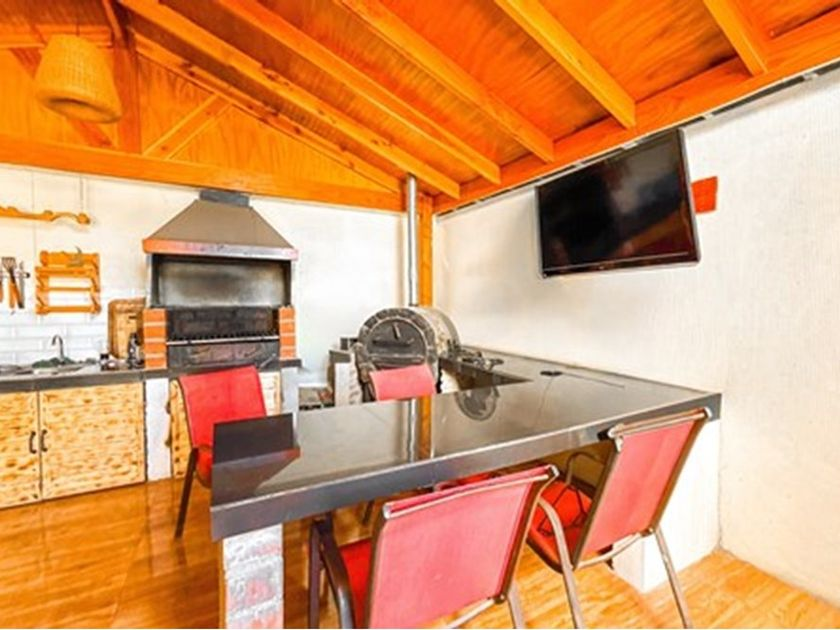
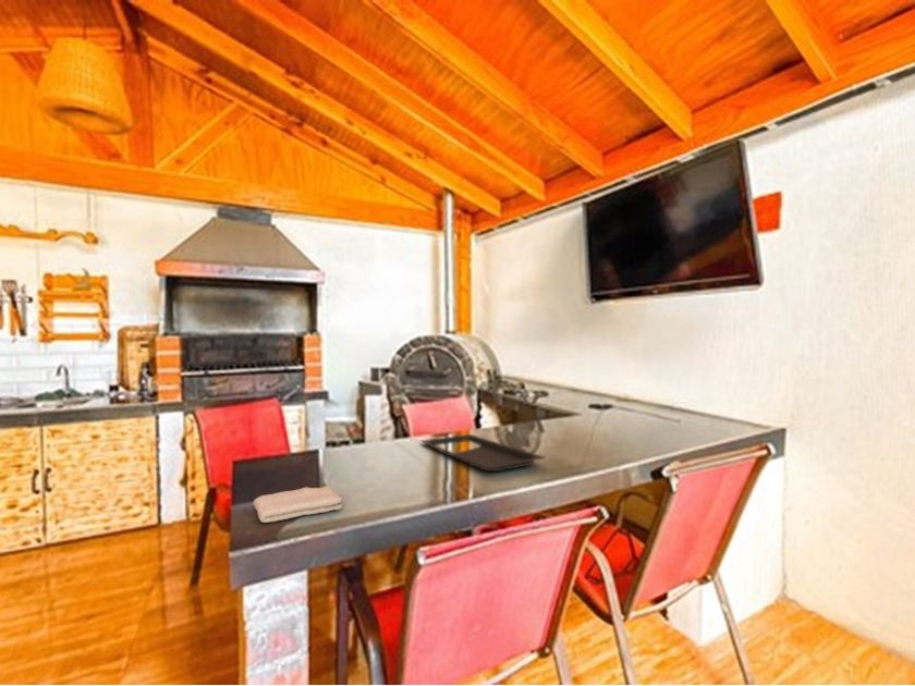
+ serving tray (477, 452)
+ washcloth (298, 502)
